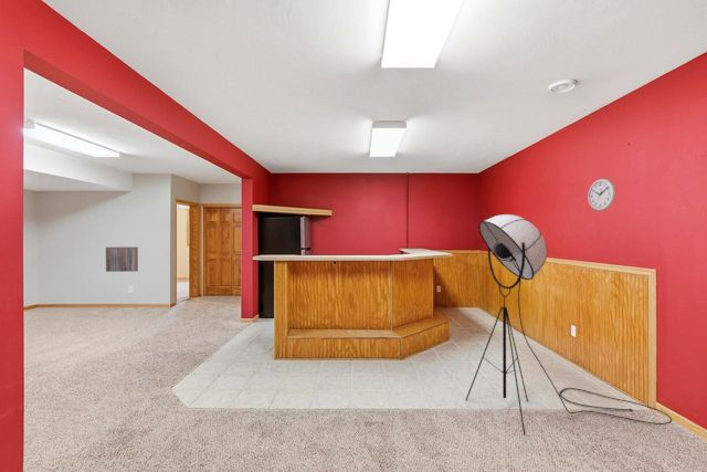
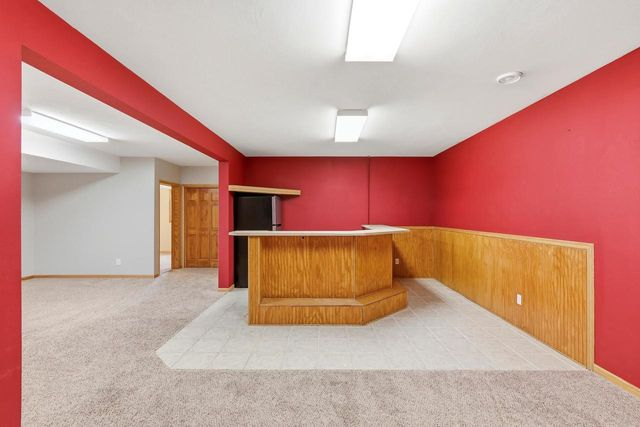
- wall art (122, 259)
- floor lamp (520, 318)
- wall clock (600, 195)
